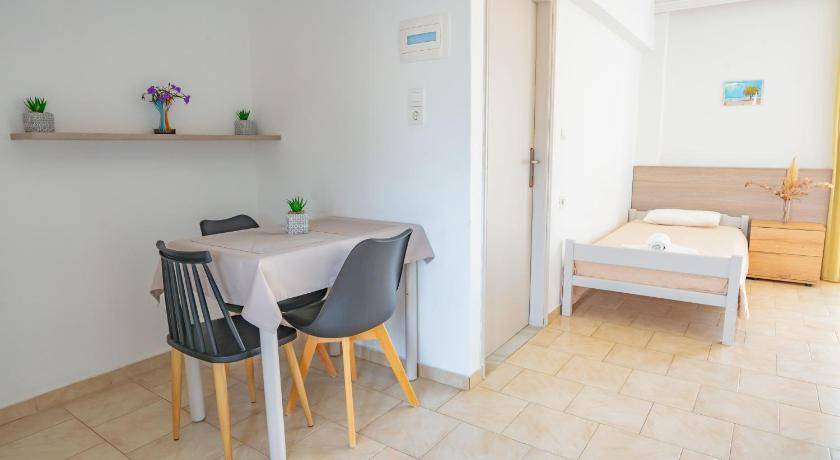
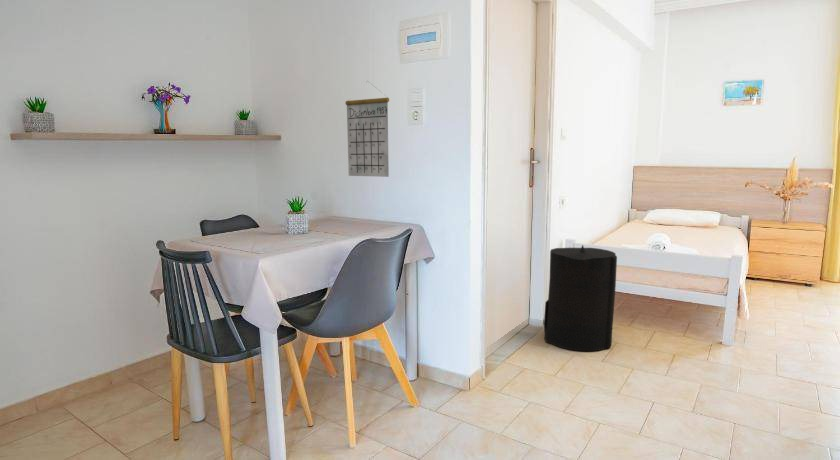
+ calendar (367, 128)
+ trash can (580, 292)
